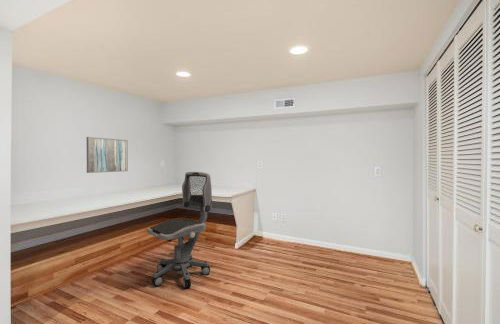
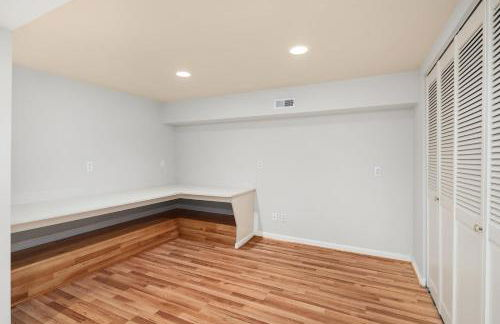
- wall art (108, 155)
- office chair (182, 223)
